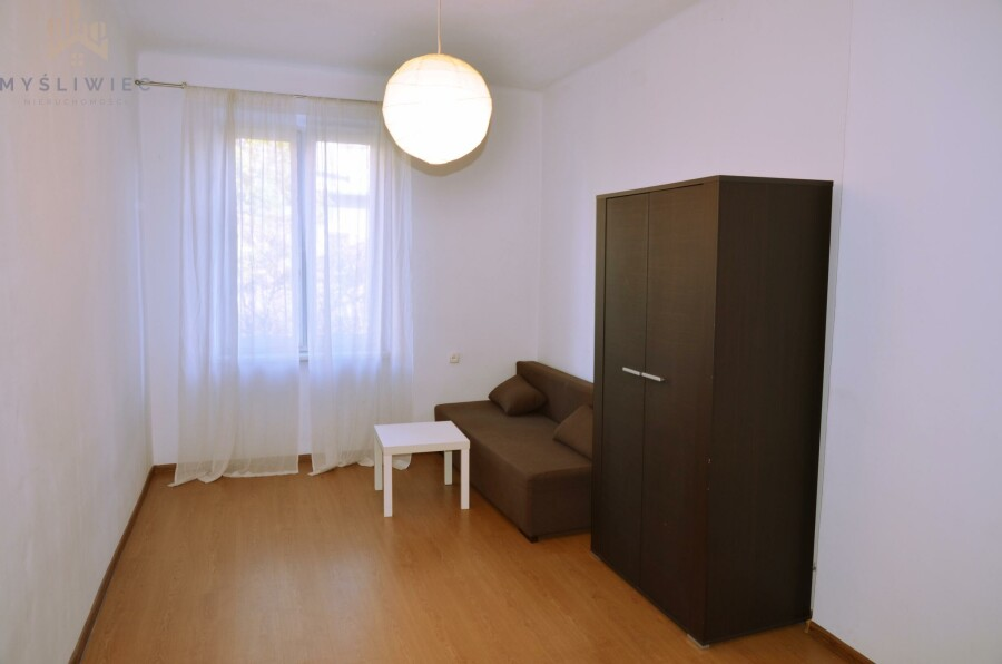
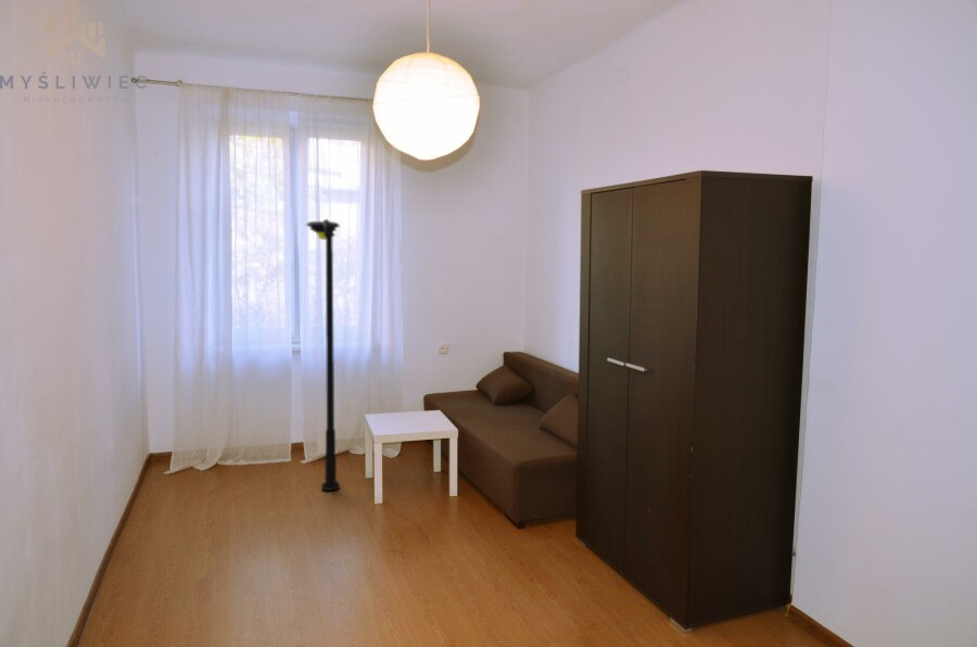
+ floor lamp (327, 348)
